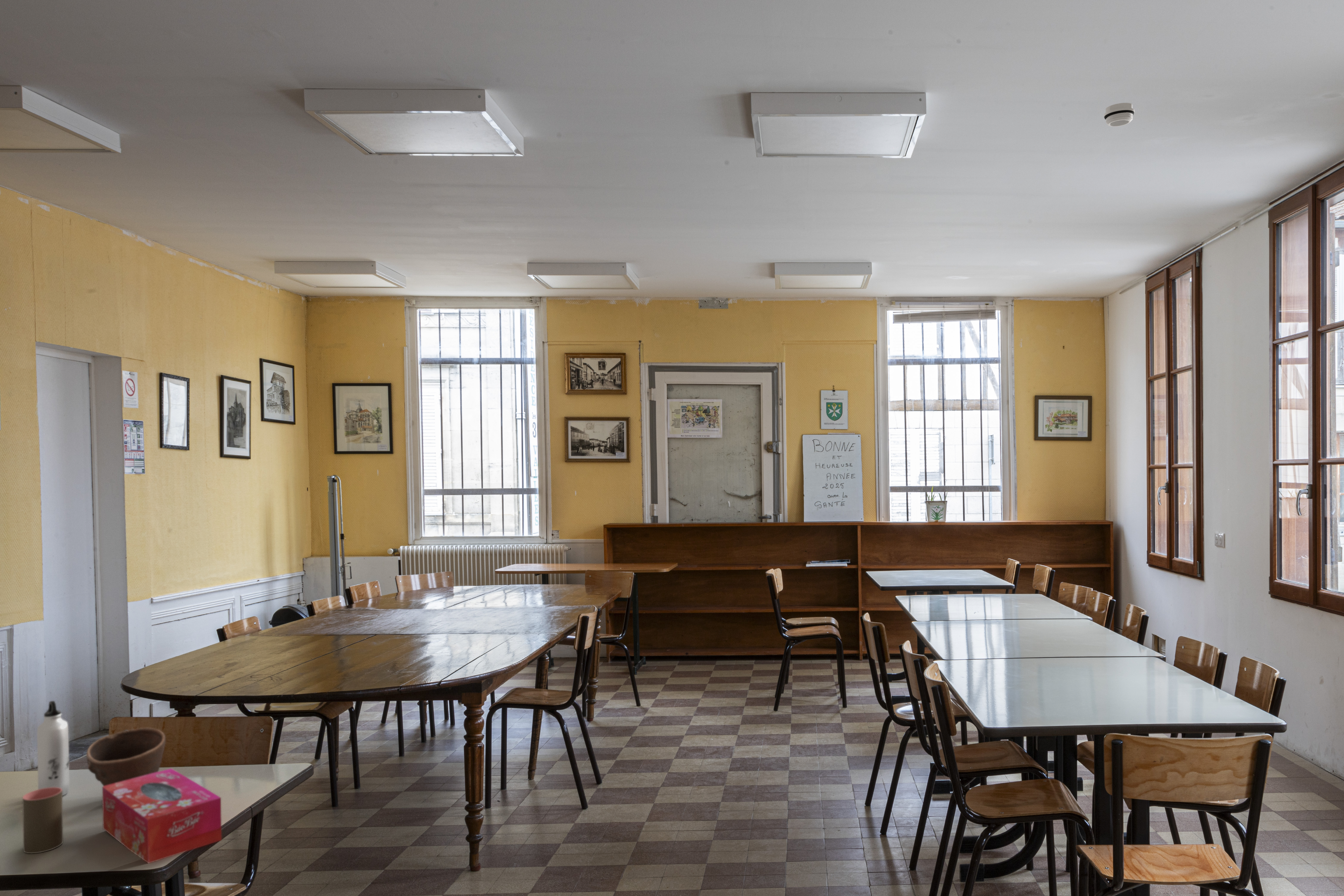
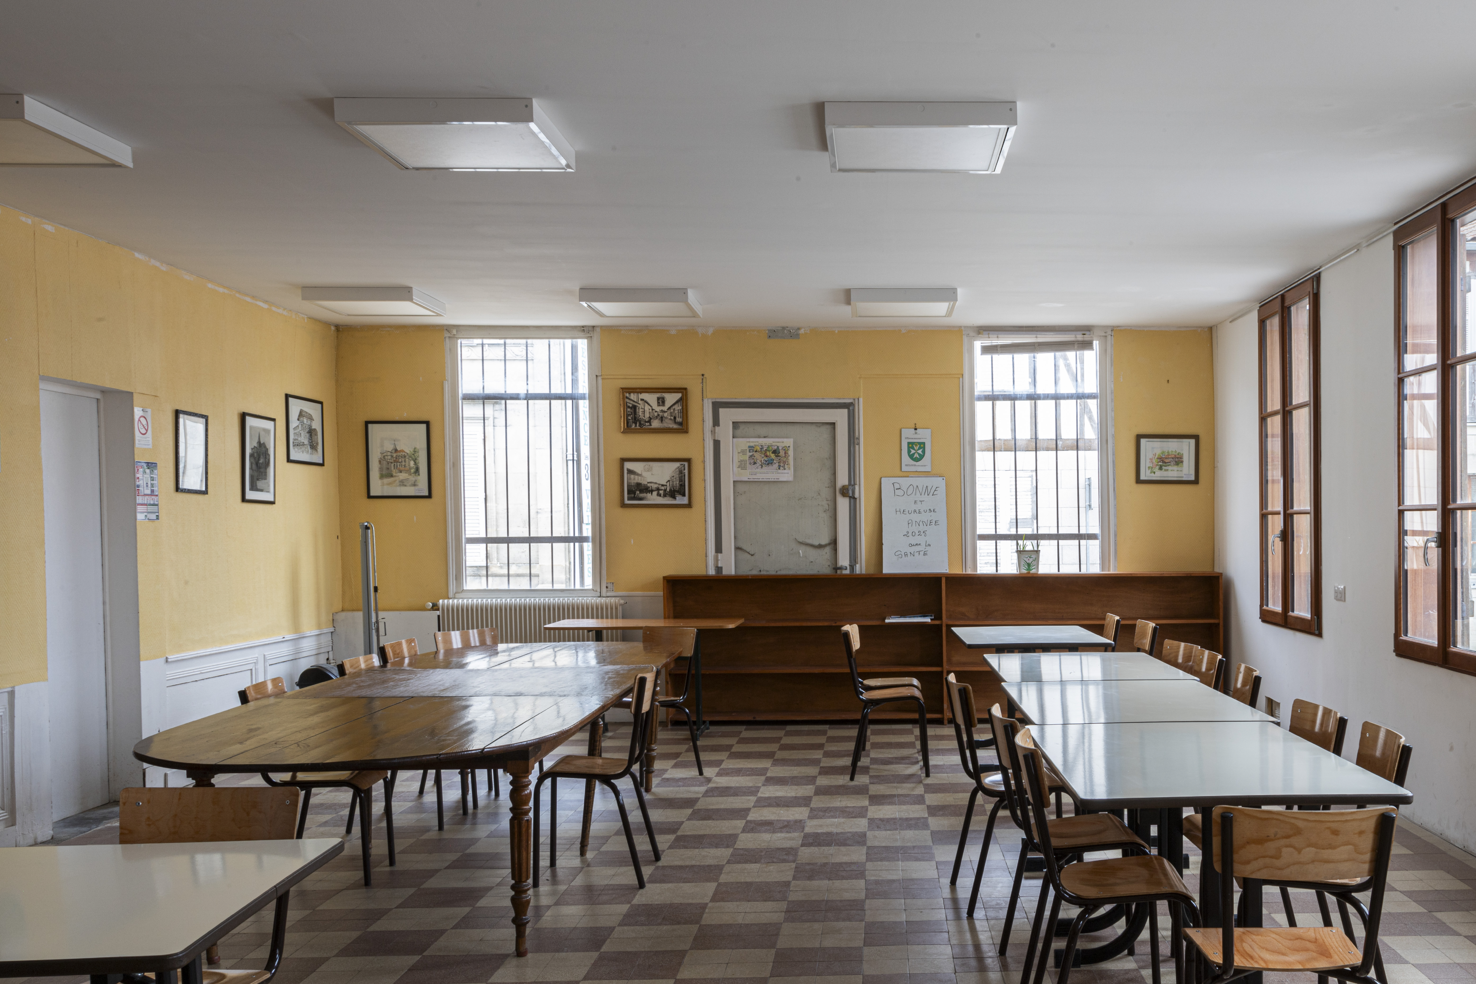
- cup (43, 820)
- bowl (126, 767)
- tissue box (161, 813)
- smoke detector (1119, 115)
- water bottle (53, 748)
